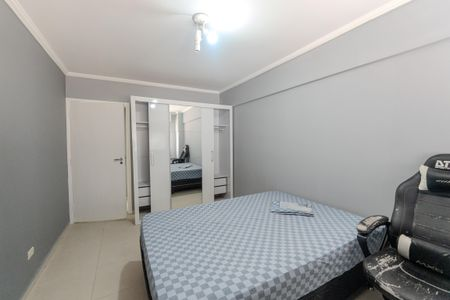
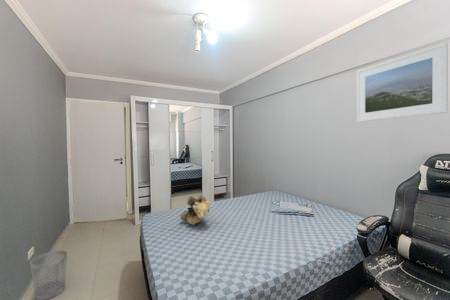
+ wastebasket (50, 274)
+ teddy bear (195, 210)
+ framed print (395, 88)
